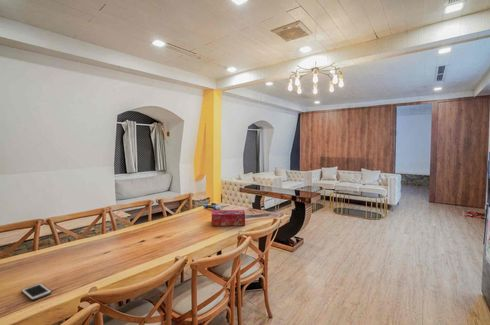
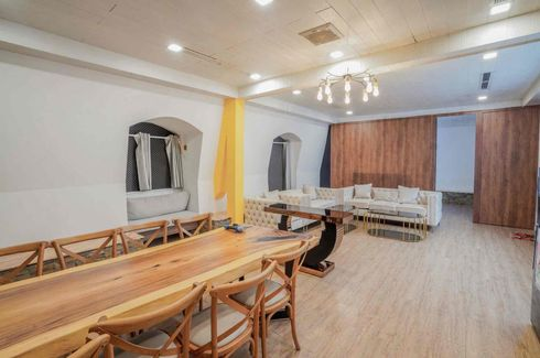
- cell phone (36, 291)
- tissue box (228, 217)
